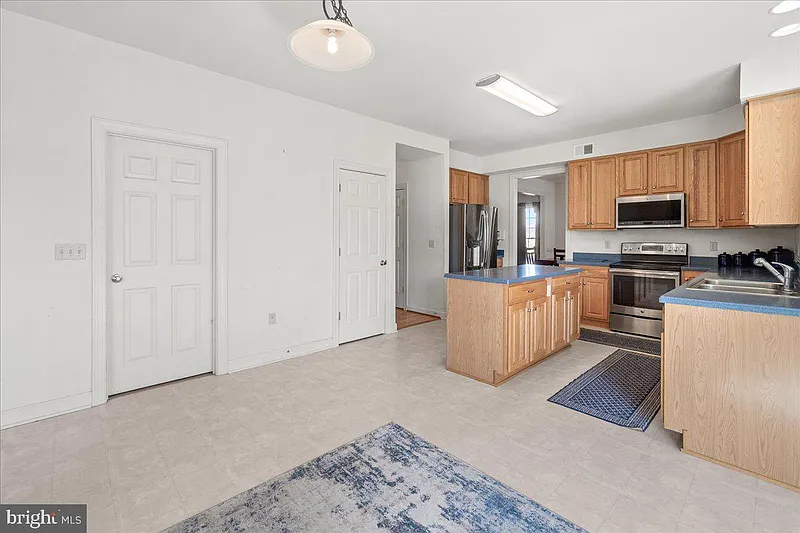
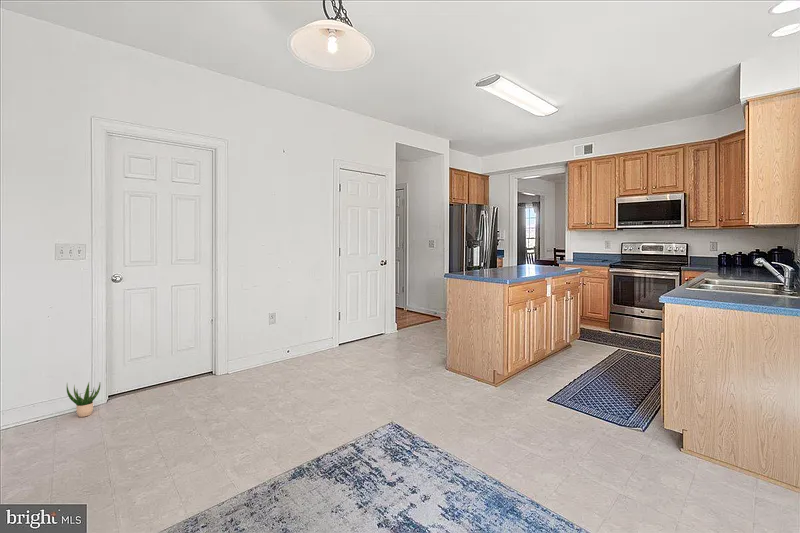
+ potted plant (84, 397)
